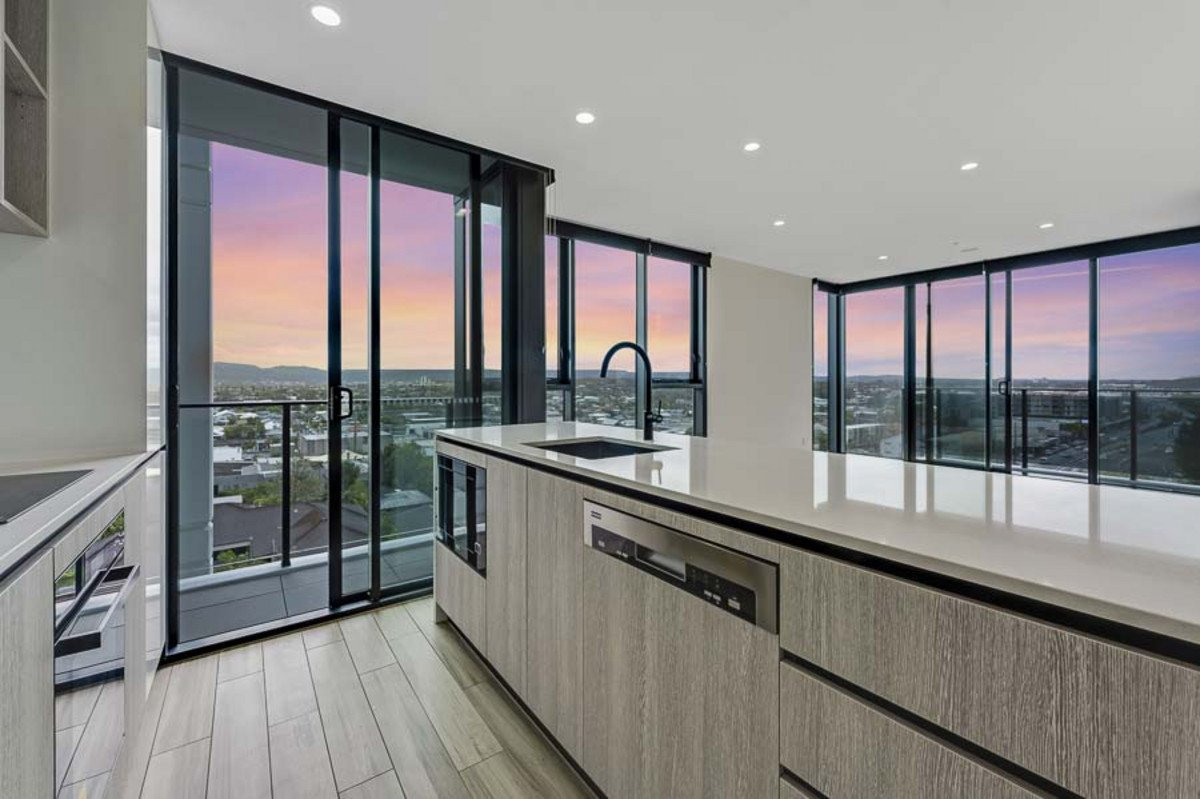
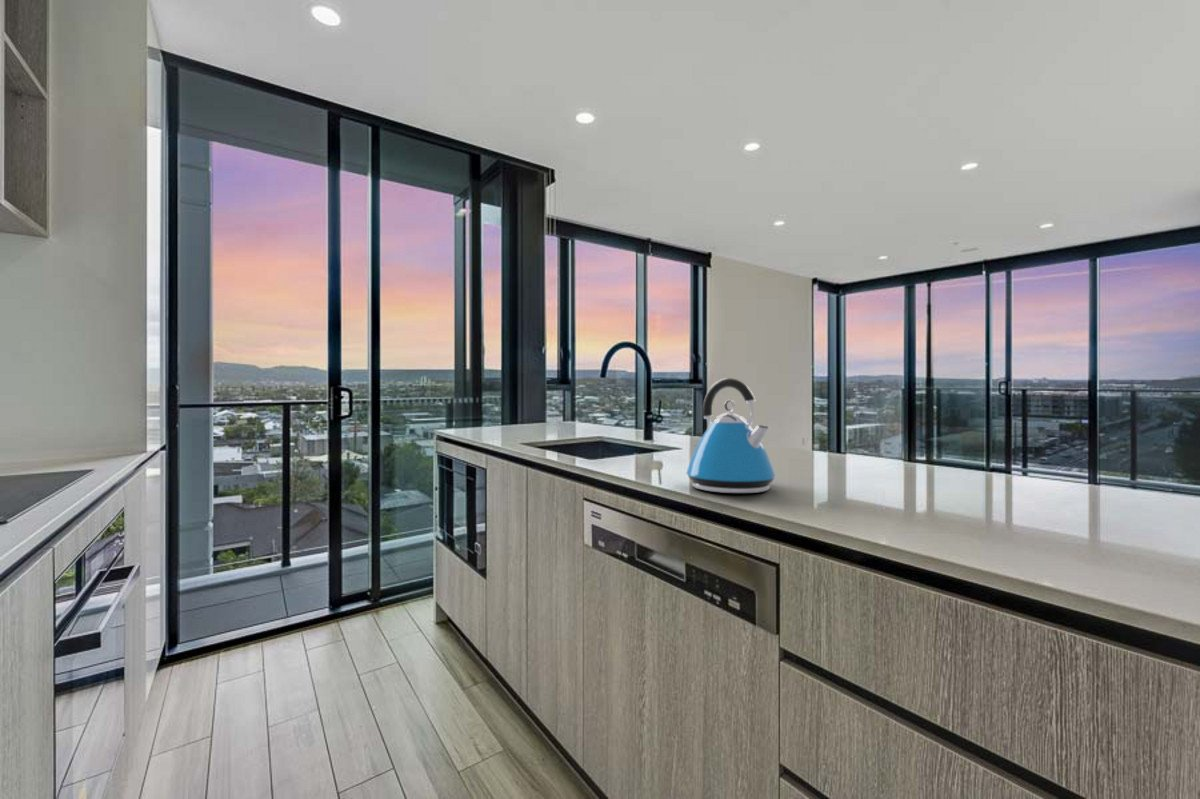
+ kettle (727, 432)
